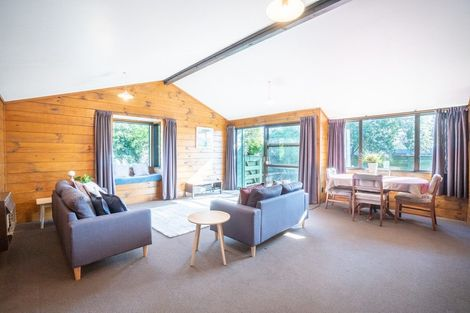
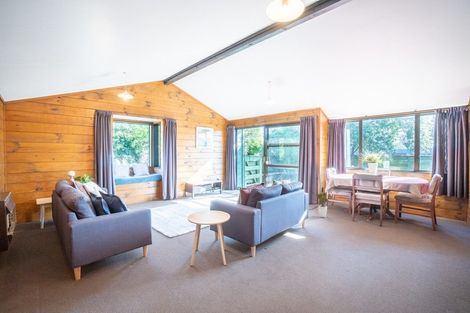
+ house plant (321, 203)
